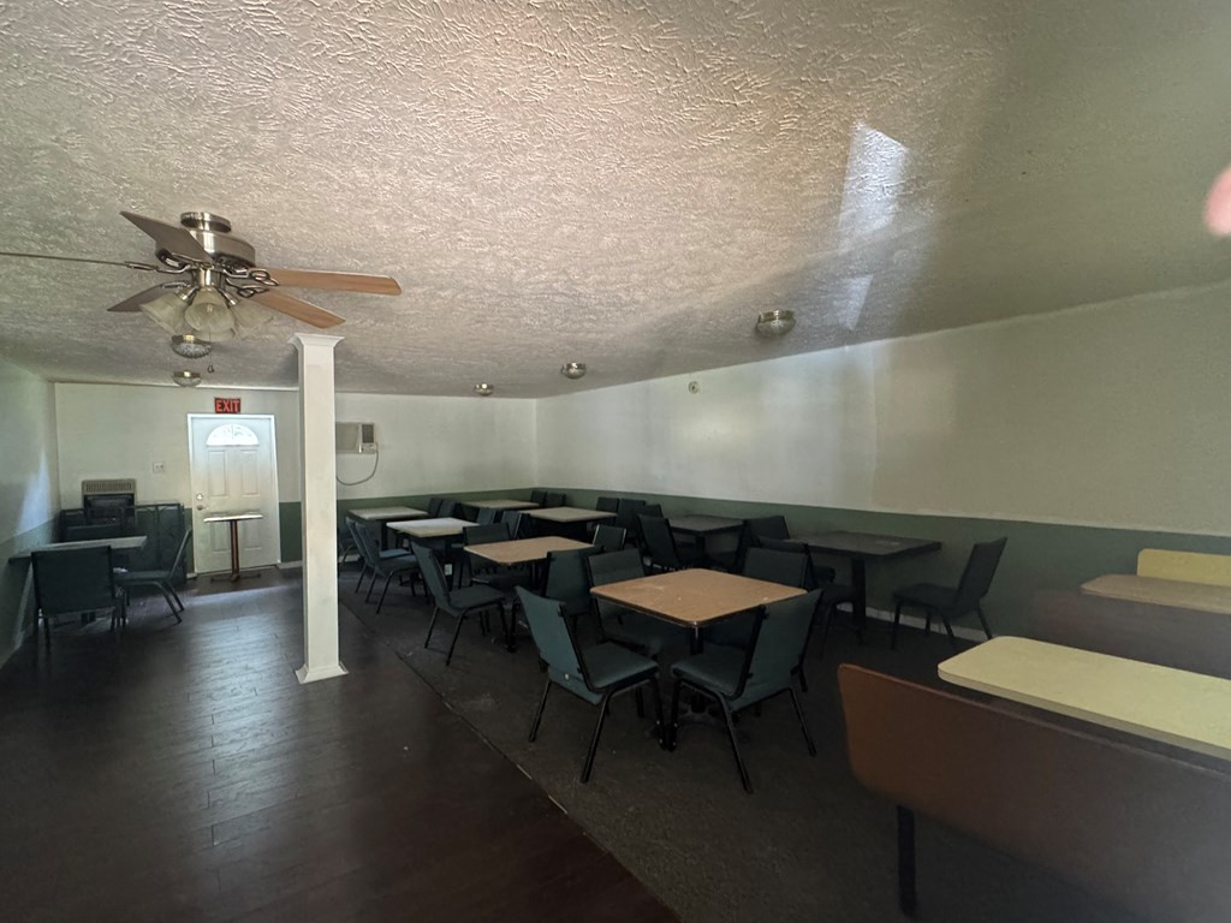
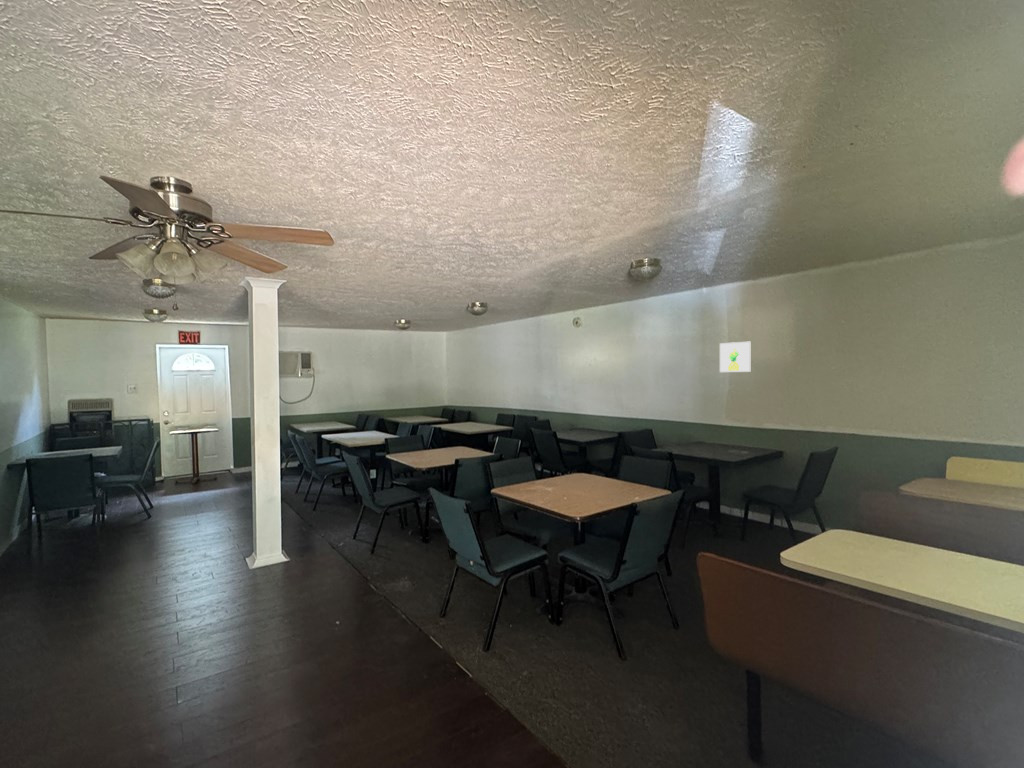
+ wall art (734, 357)
